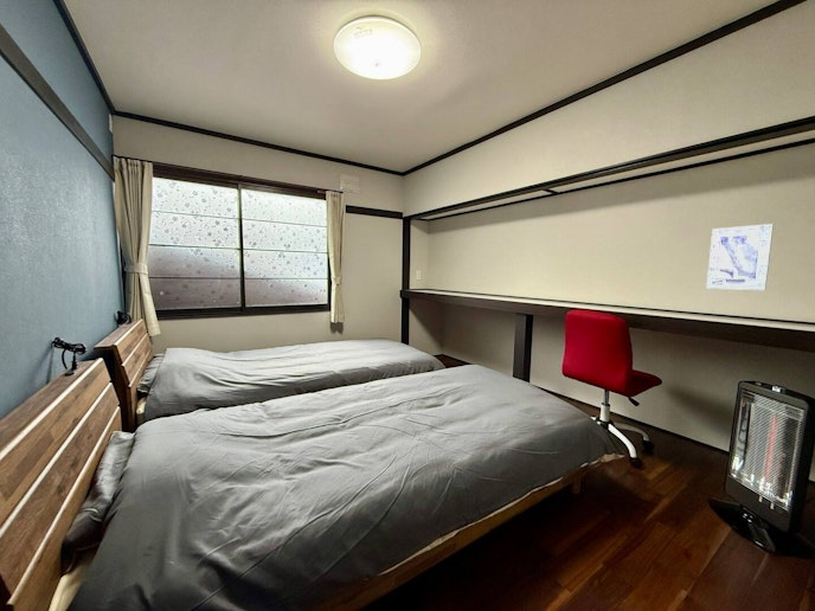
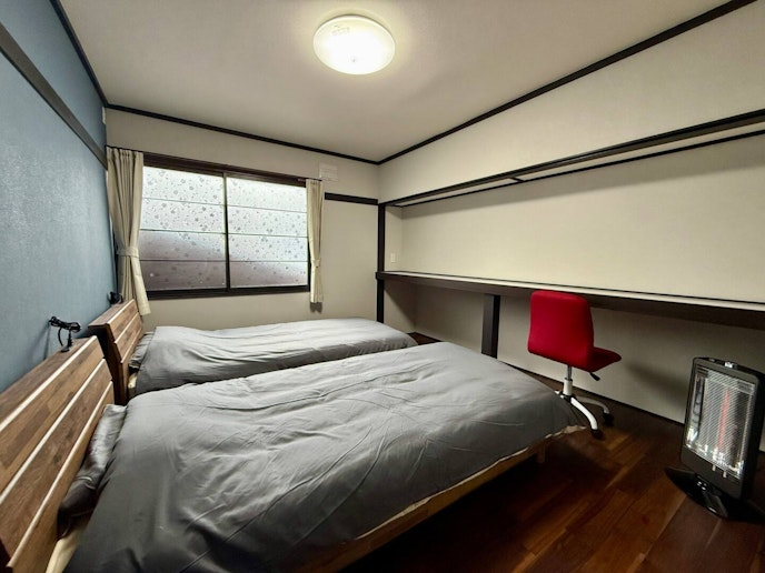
- wall art (738, 258)
